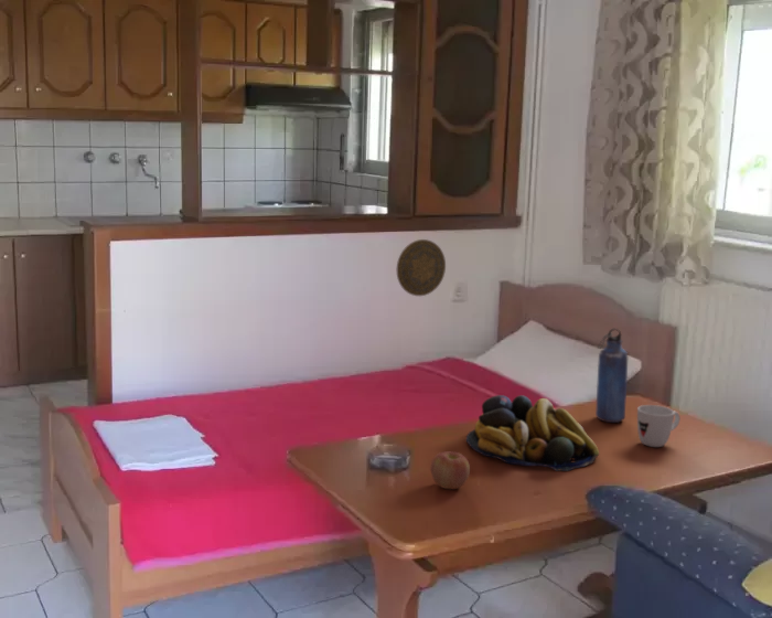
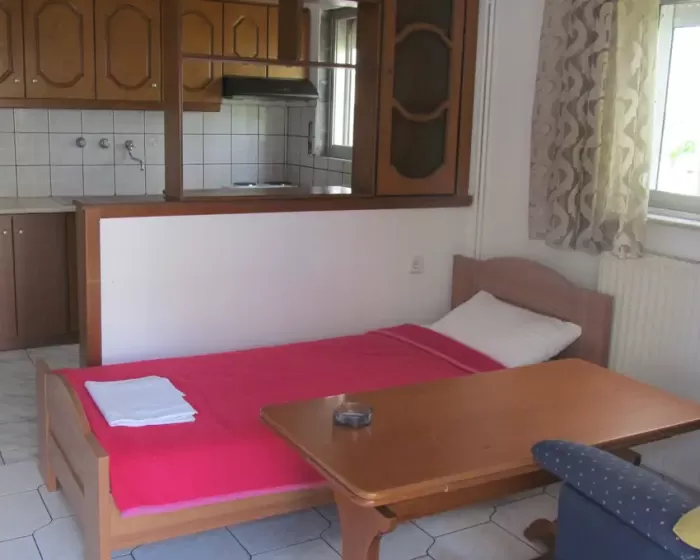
- fruit bowl (532, 424)
- water bottle (611, 374)
- decorative plate (422, 268)
- mug (660, 426)
- apple (450, 470)
